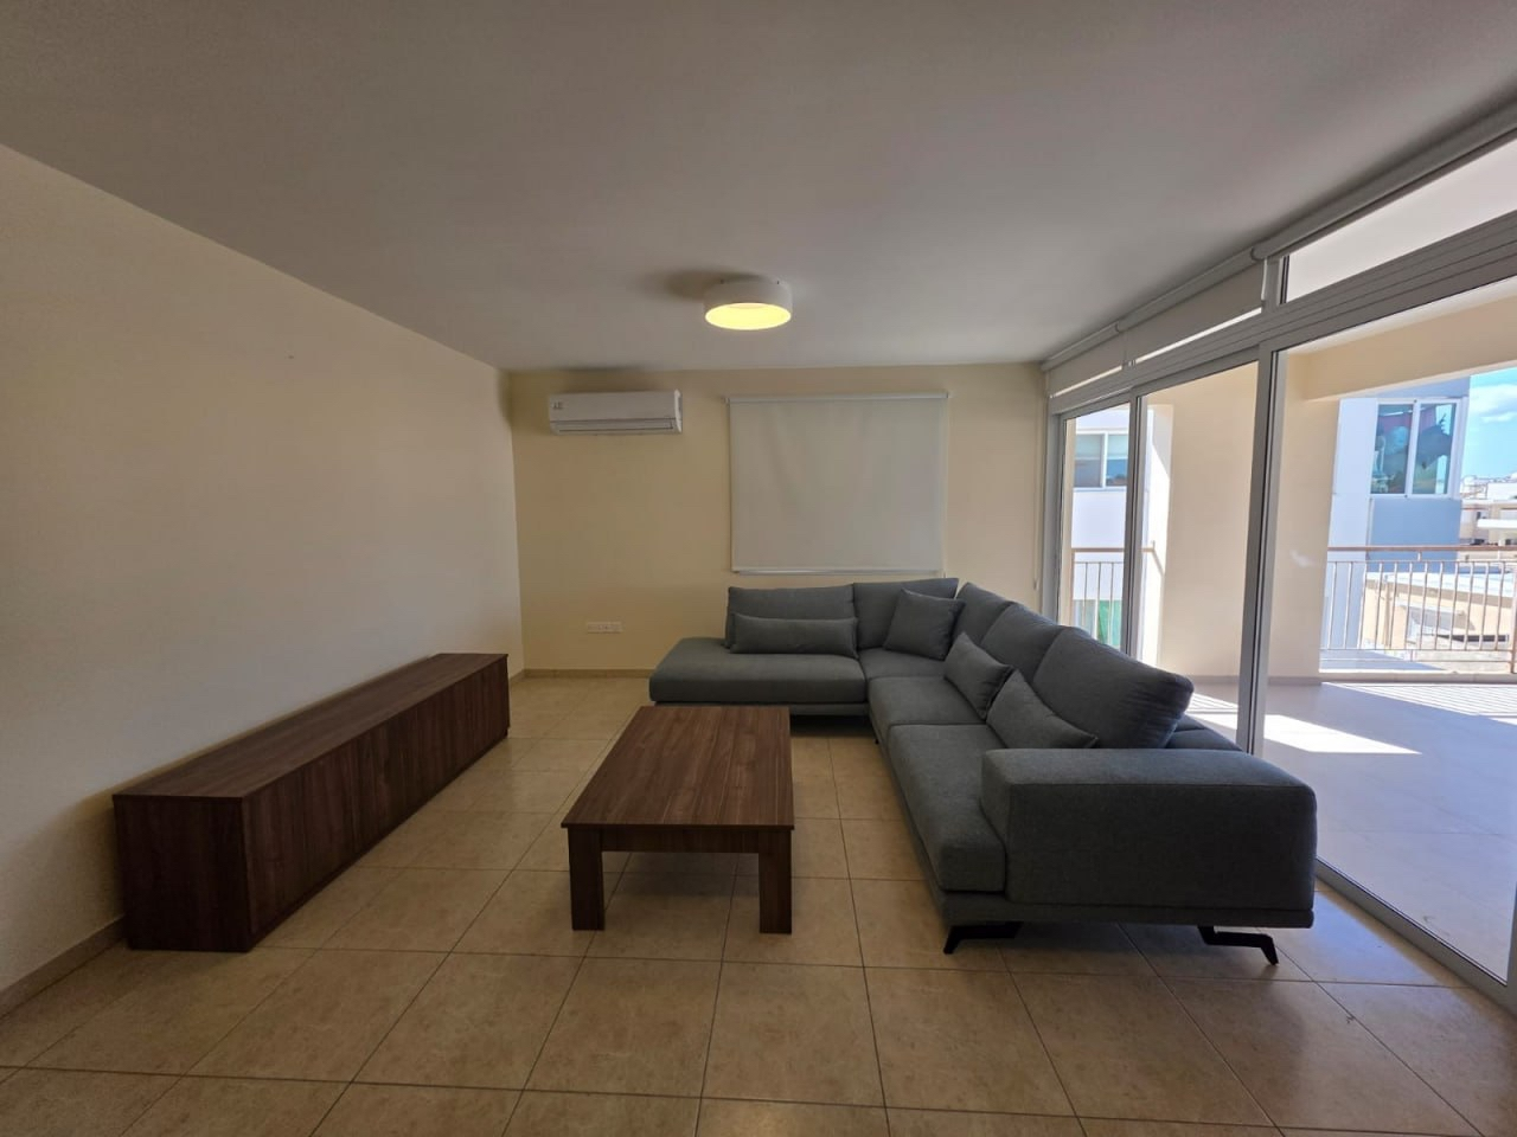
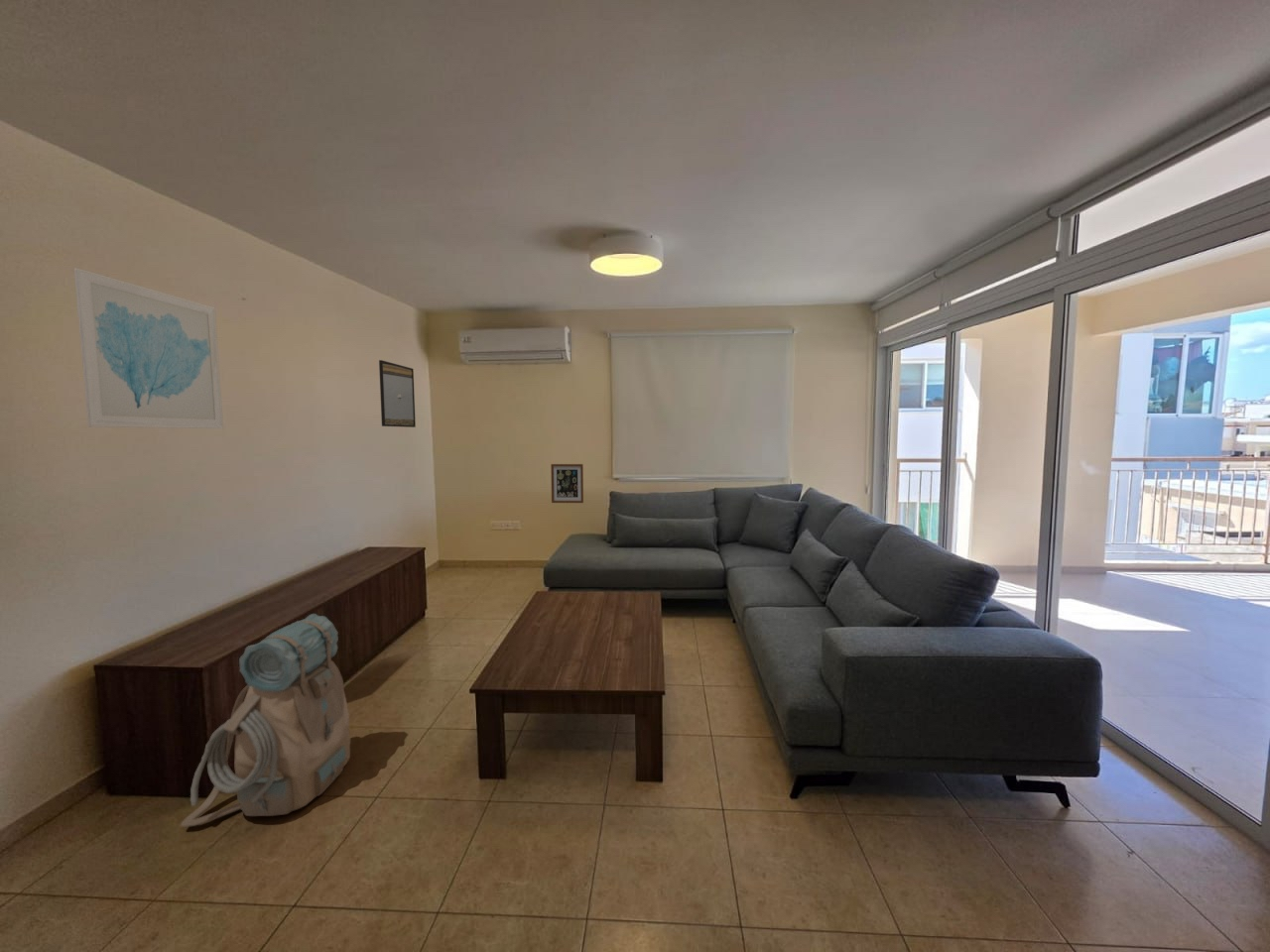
+ backpack (281, 706)
+ wall art (159, 359)
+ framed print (398, 396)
+ wall art (567, 483)
